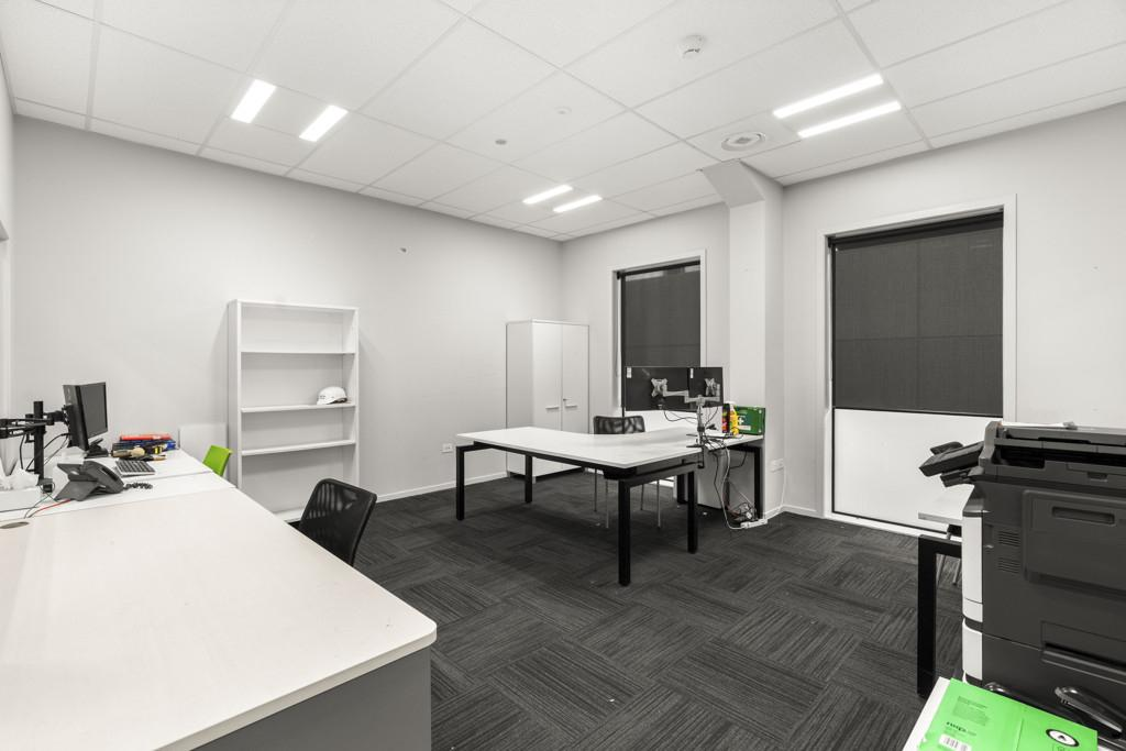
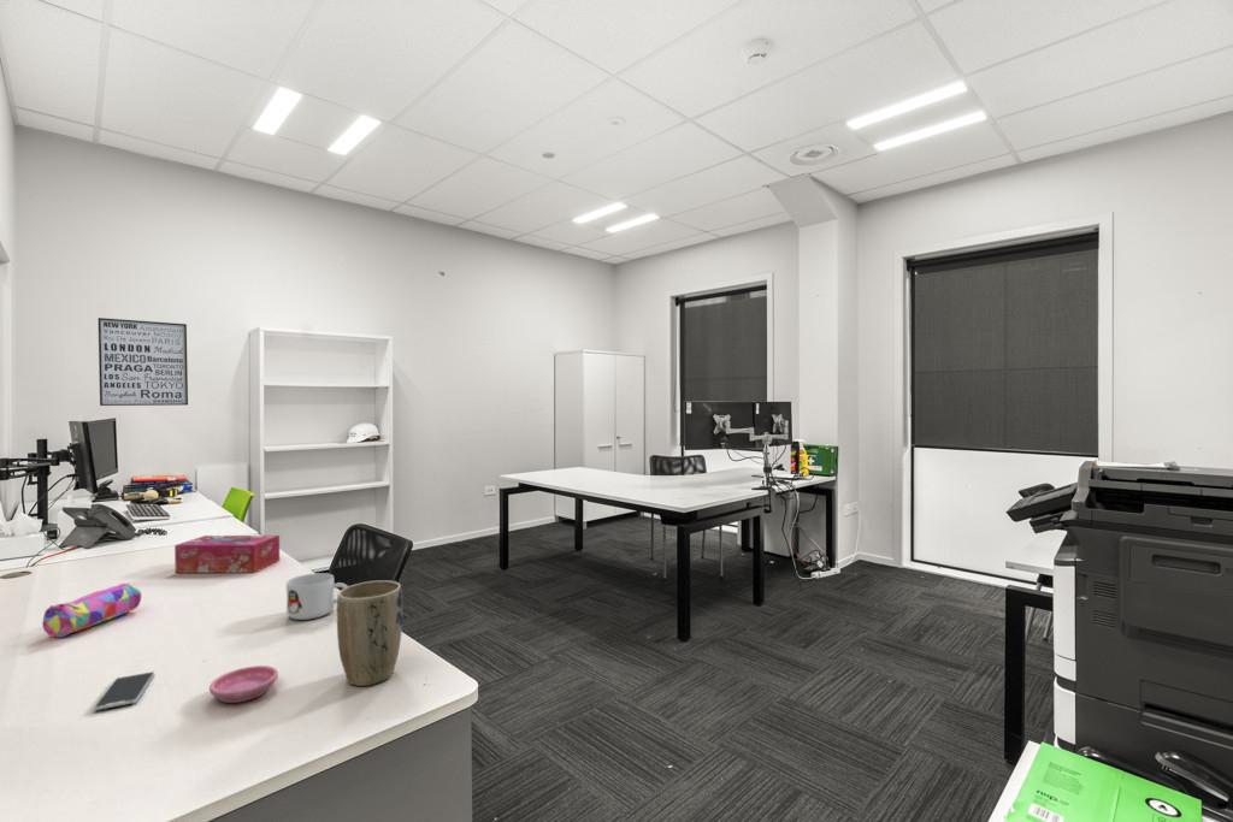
+ tissue box (229, 552)
+ pencil case (94, 608)
+ plant pot (370, 632)
+ wall art (144, 362)
+ smartphone (125, 690)
+ mug (319, 595)
+ saucer (244, 685)
